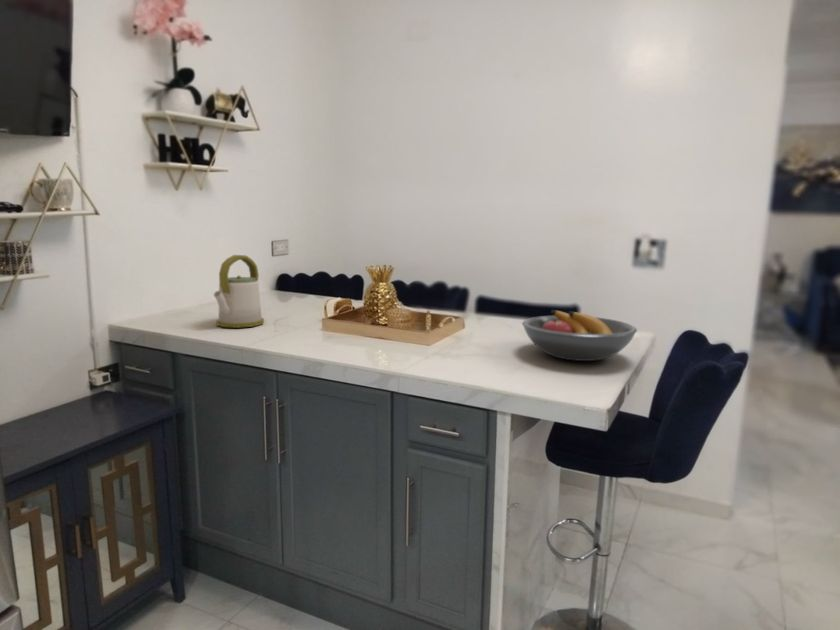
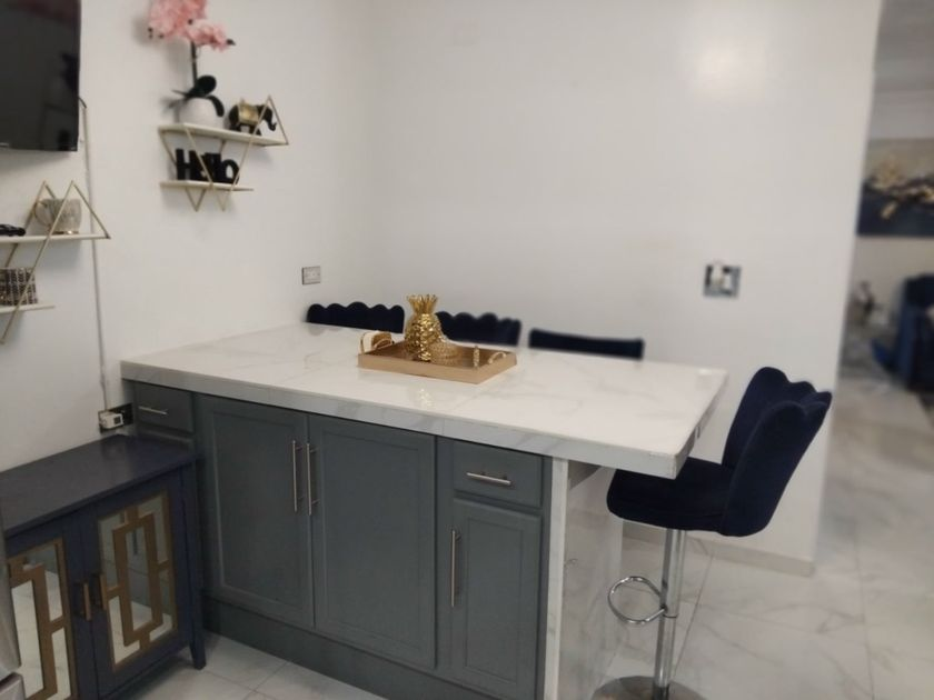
- kettle (236, 289)
- fruit bowl (577, 336)
